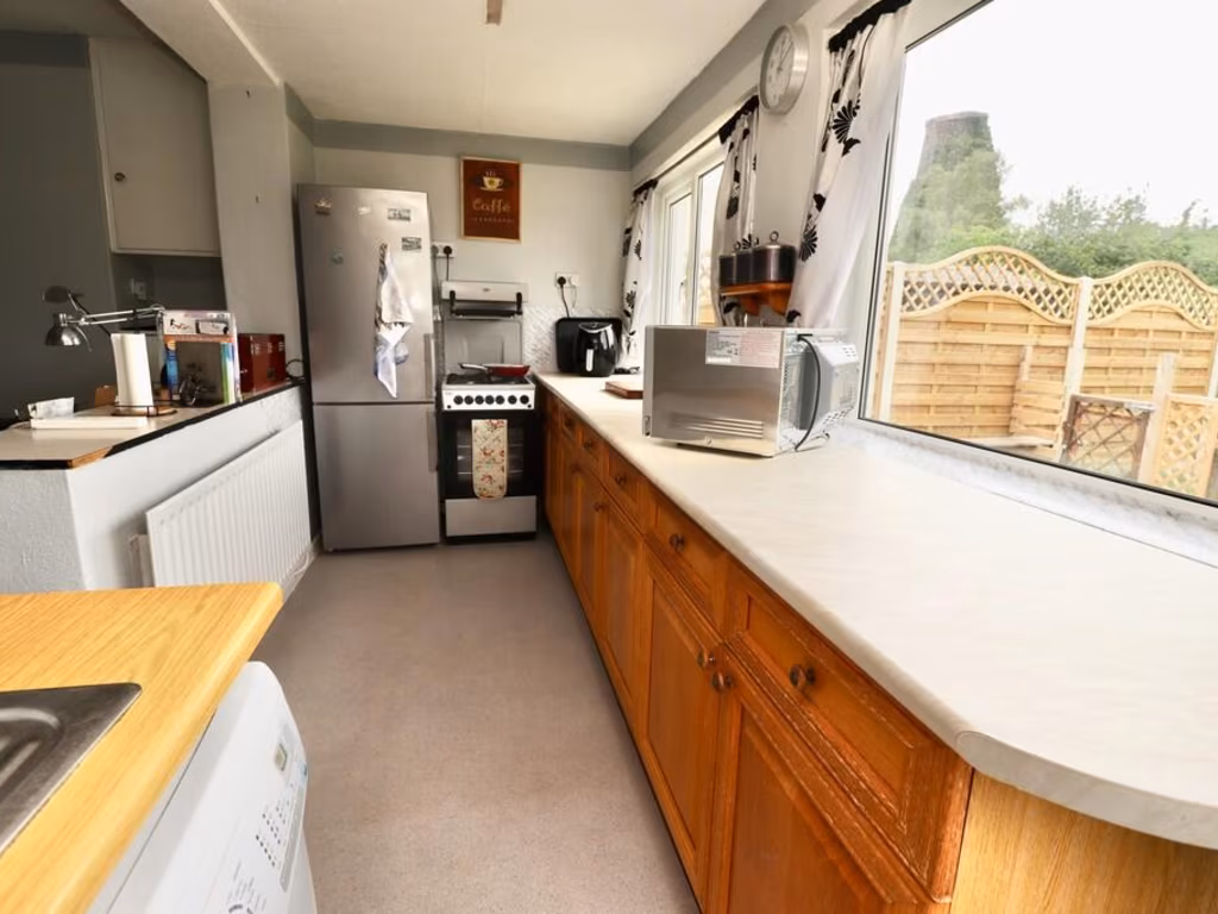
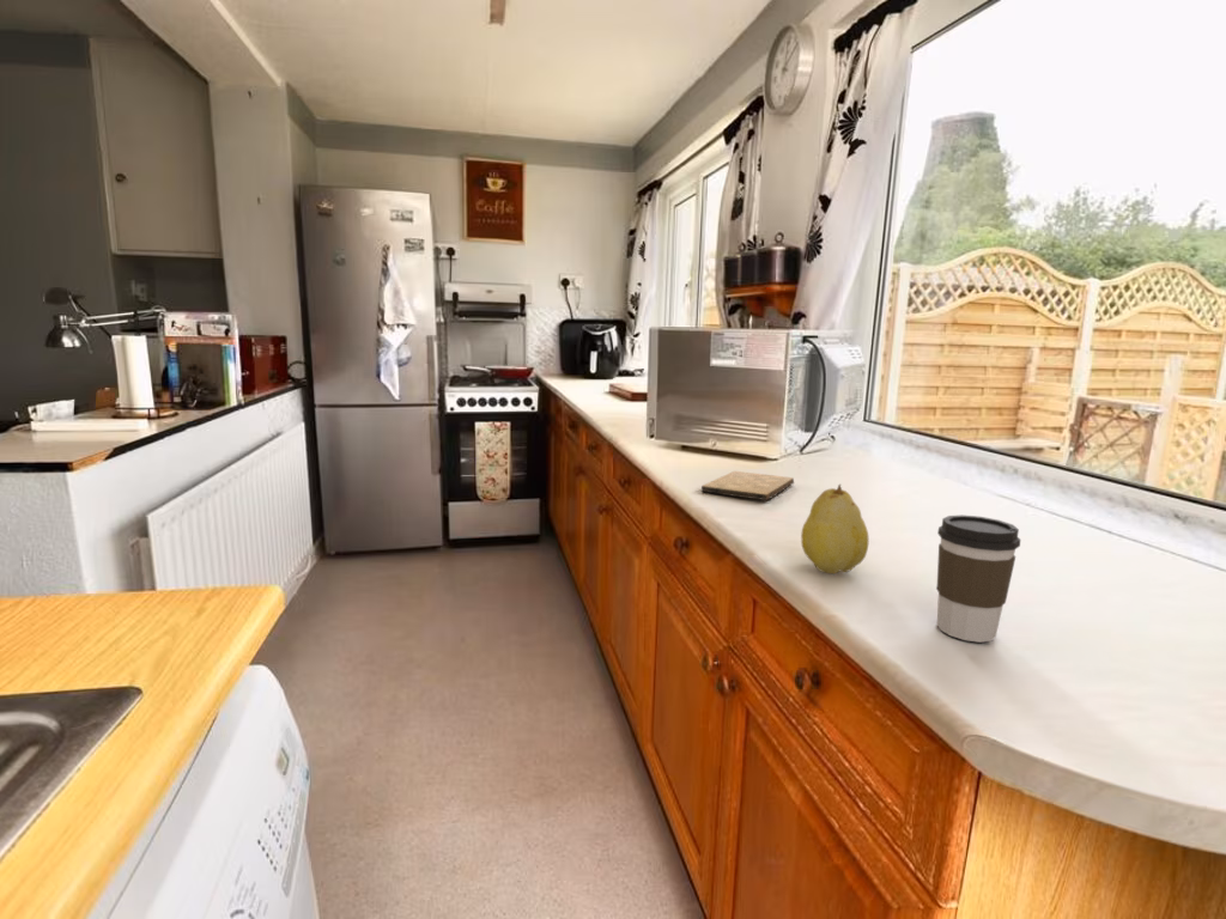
+ coffee cup (972, 577)
+ fruit (832, 525)
+ cutting board (748, 483)
